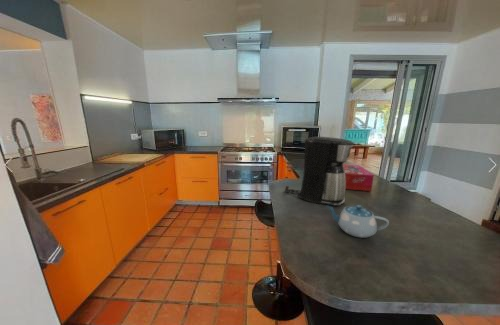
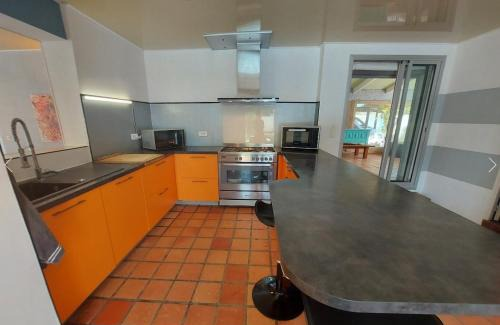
- chinaware (355, 218)
- coffee maker (318, 167)
- tissue box (352, 176)
